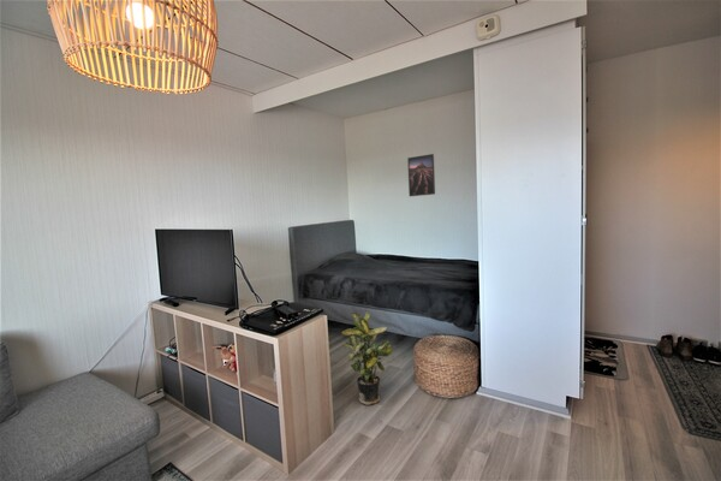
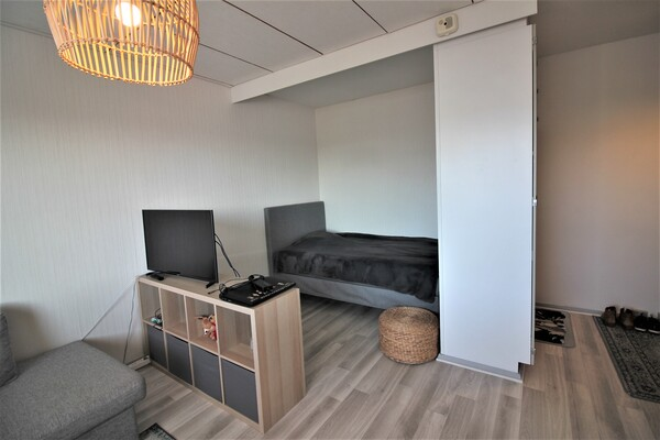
- potted plant (367, 358)
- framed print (421, 176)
